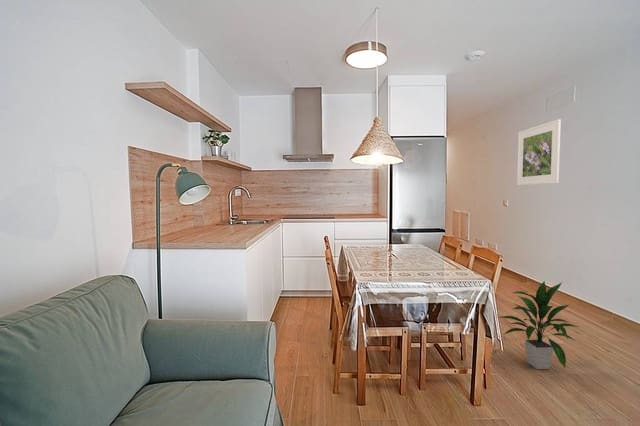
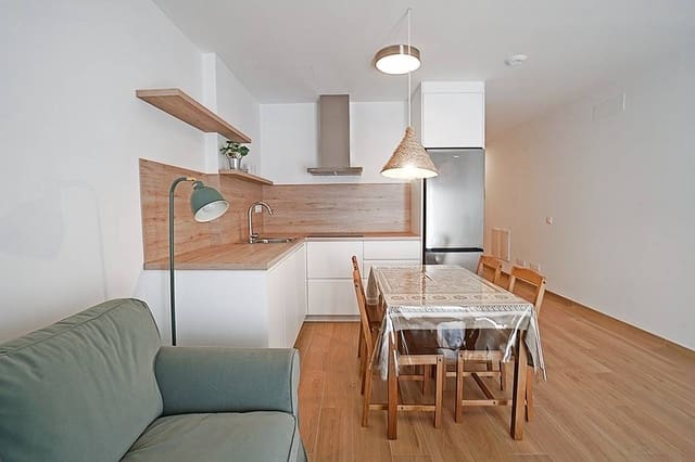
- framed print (536, 155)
- indoor plant (539, 325)
